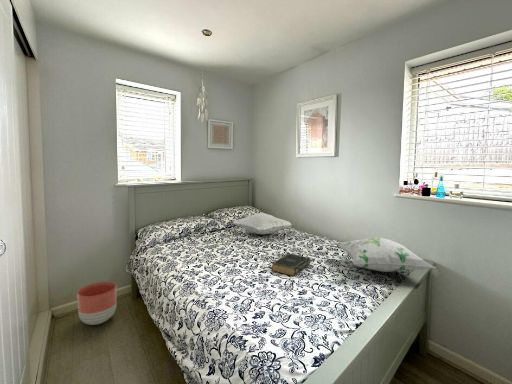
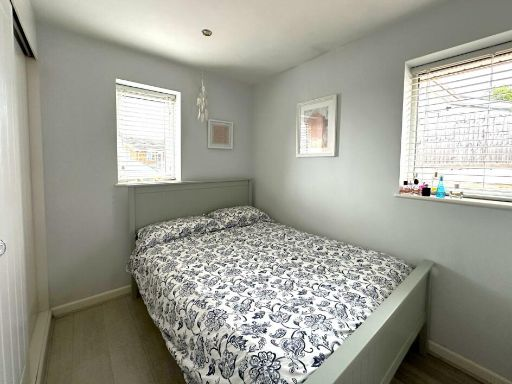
- book (291, 264)
- planter (98, 304)
- decorative pillow (380, 253)
- cushion (262, 223)
